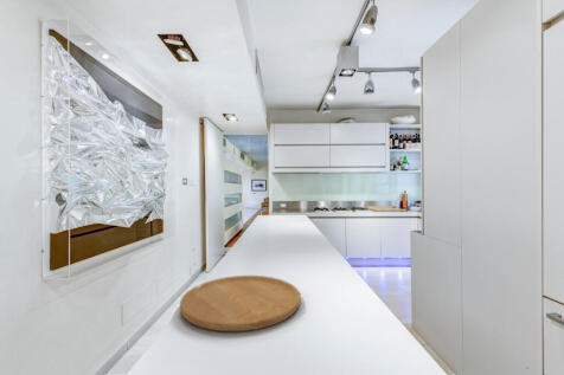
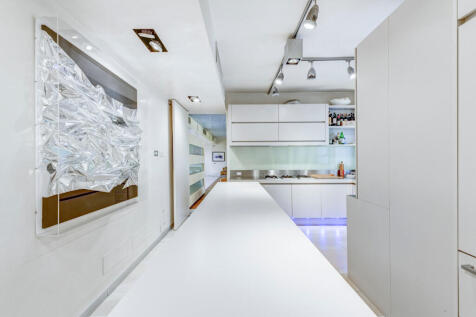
- cutting board (242, 298)
